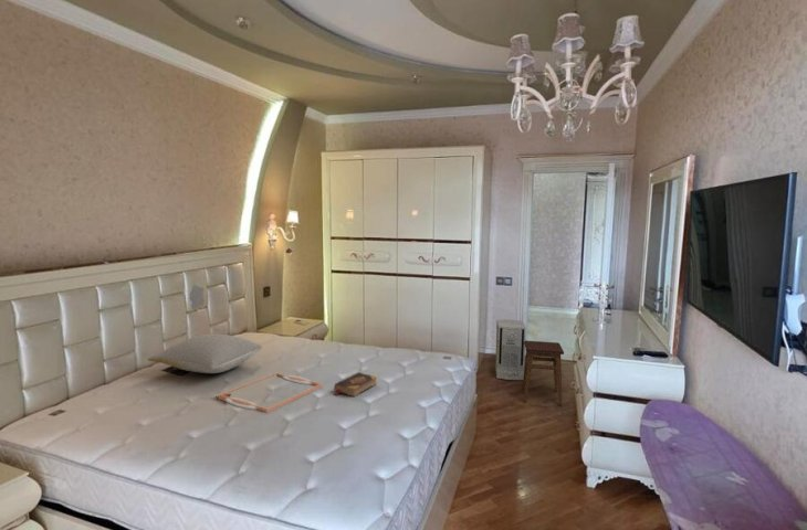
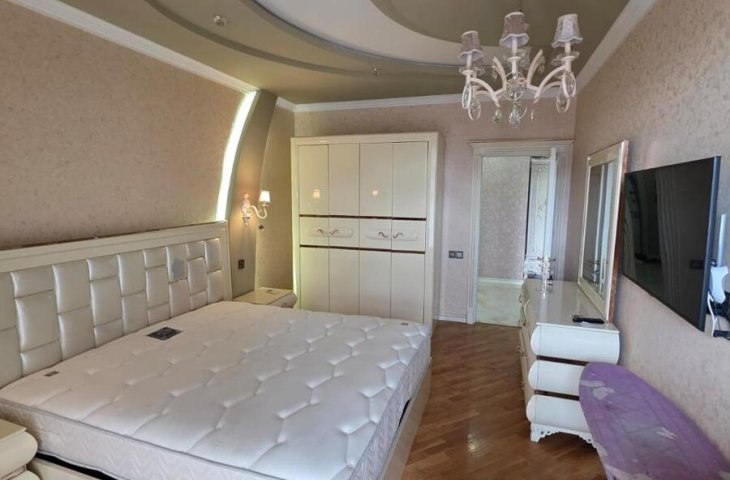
- stool (542, 368)
- air purifier (510, 348)
- serving tray (275, 404)
- book (354, 384)
- pillow (208, 352)
